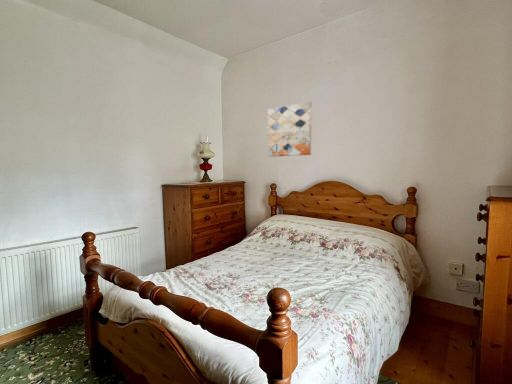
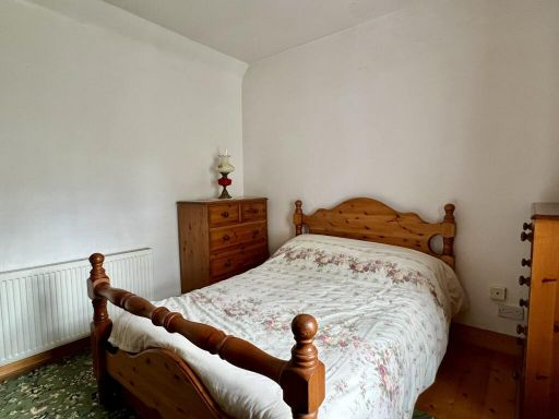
- wall art (288, 131)
